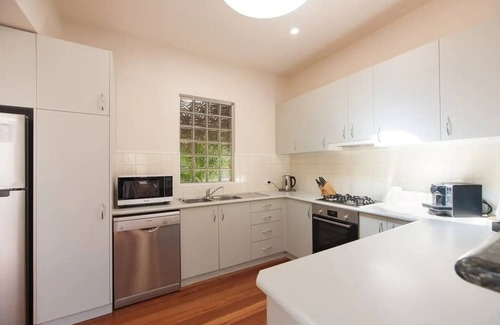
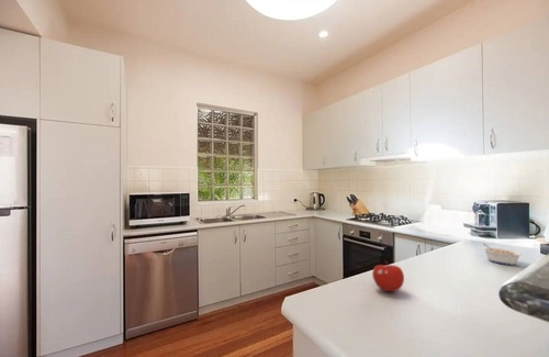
+ legume (500, 255)
+ fruit (388, 275)
